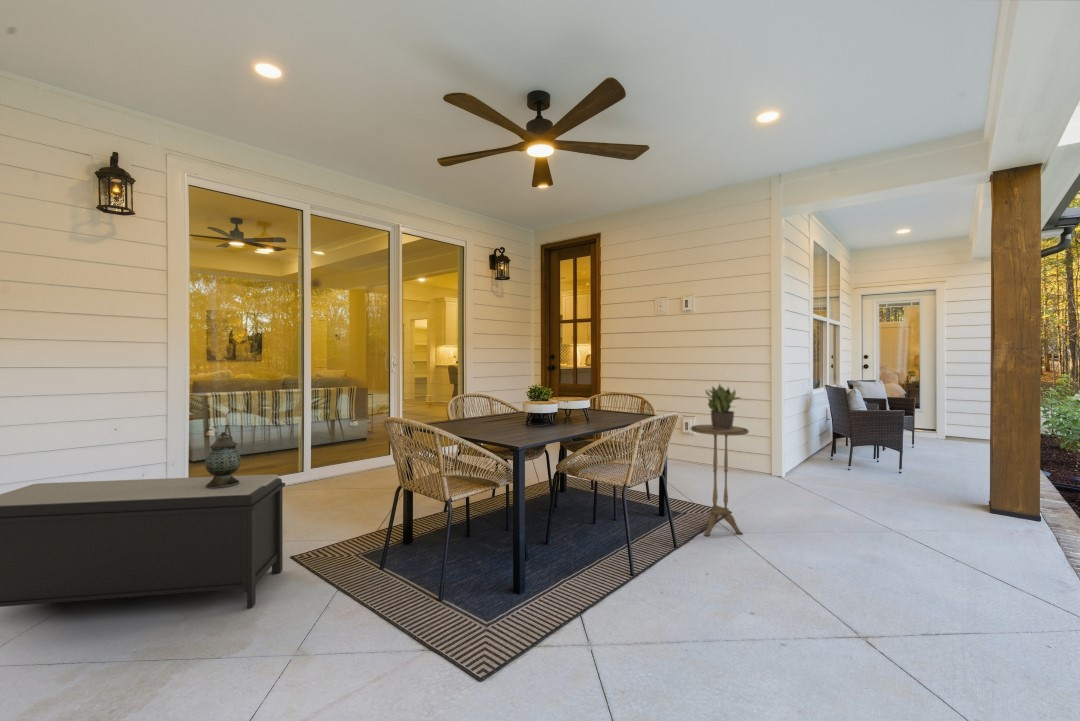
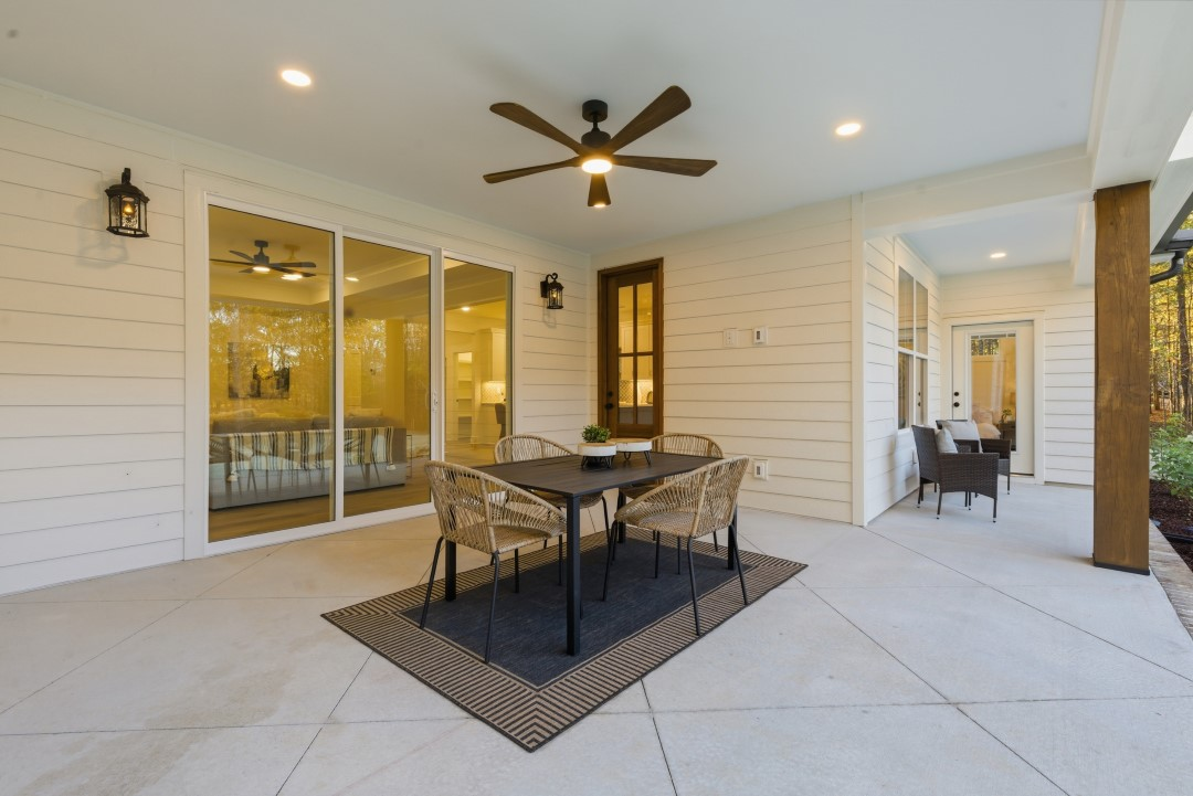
- lantern (223, 458)
- potted plant (724, 404)
- bench (136, 543)
- side table (716, 479)
